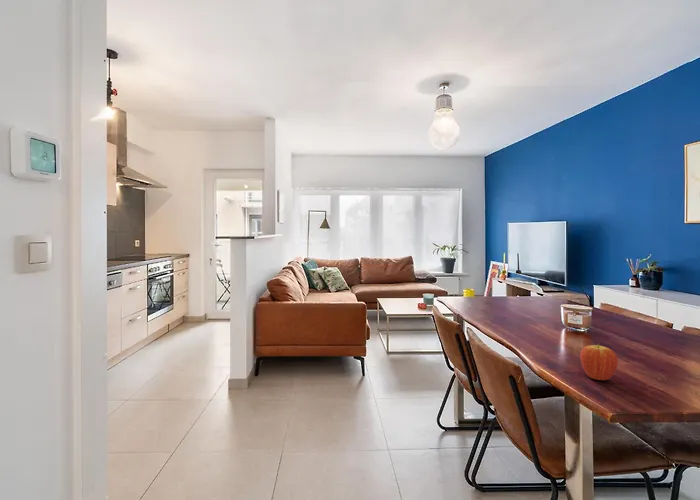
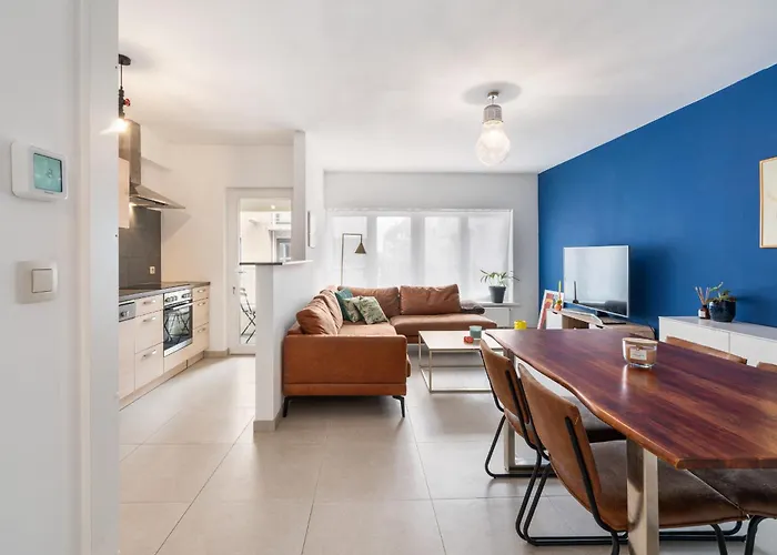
- fruit (598, 360)
